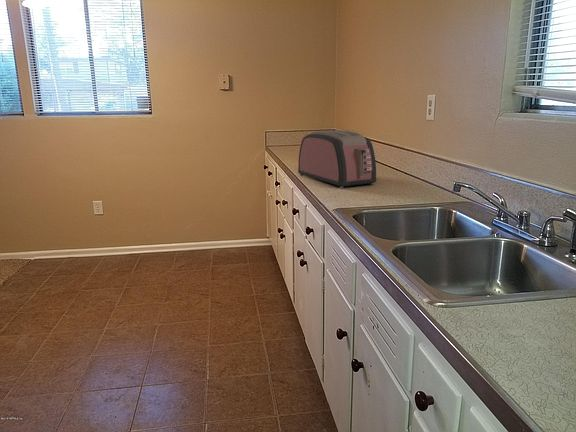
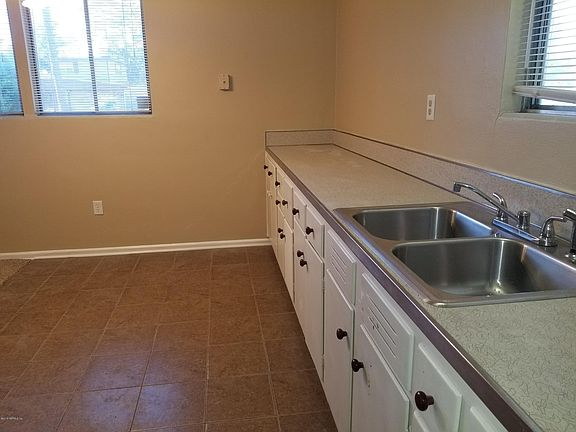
- toaster (336, 156)
